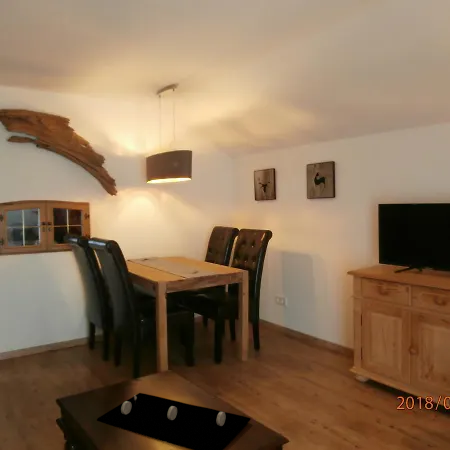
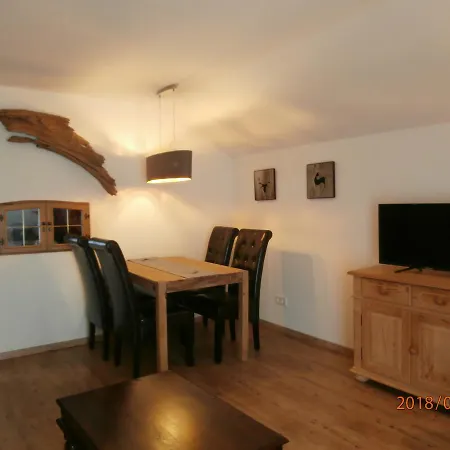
- decorative tray (172, 413)
